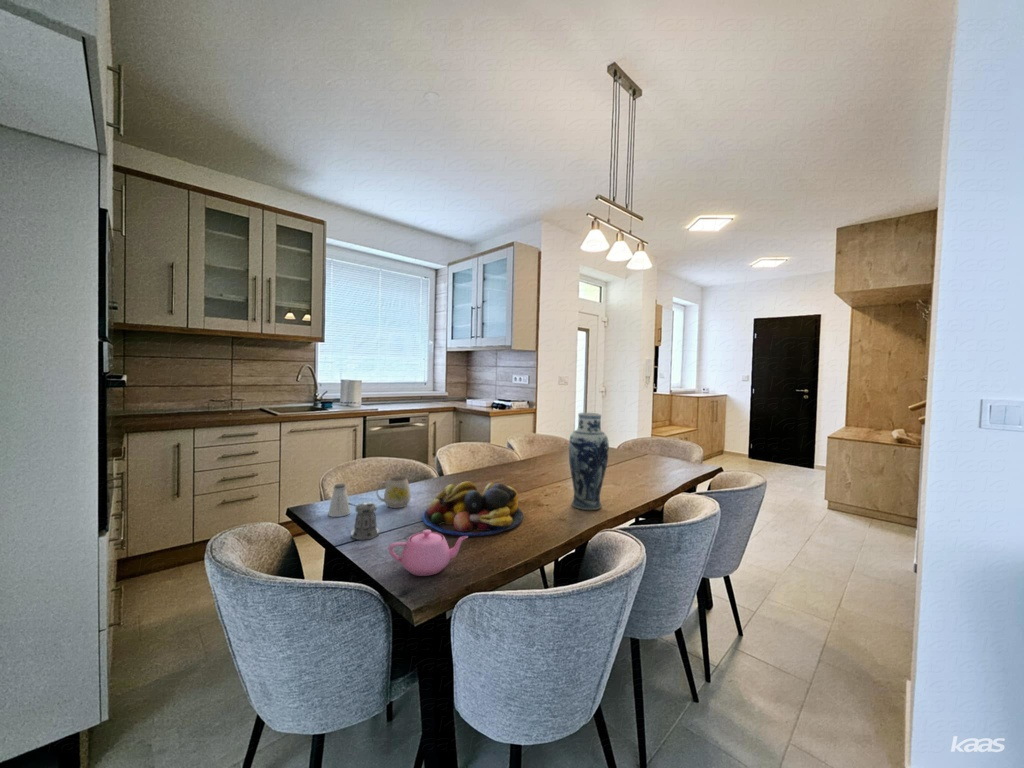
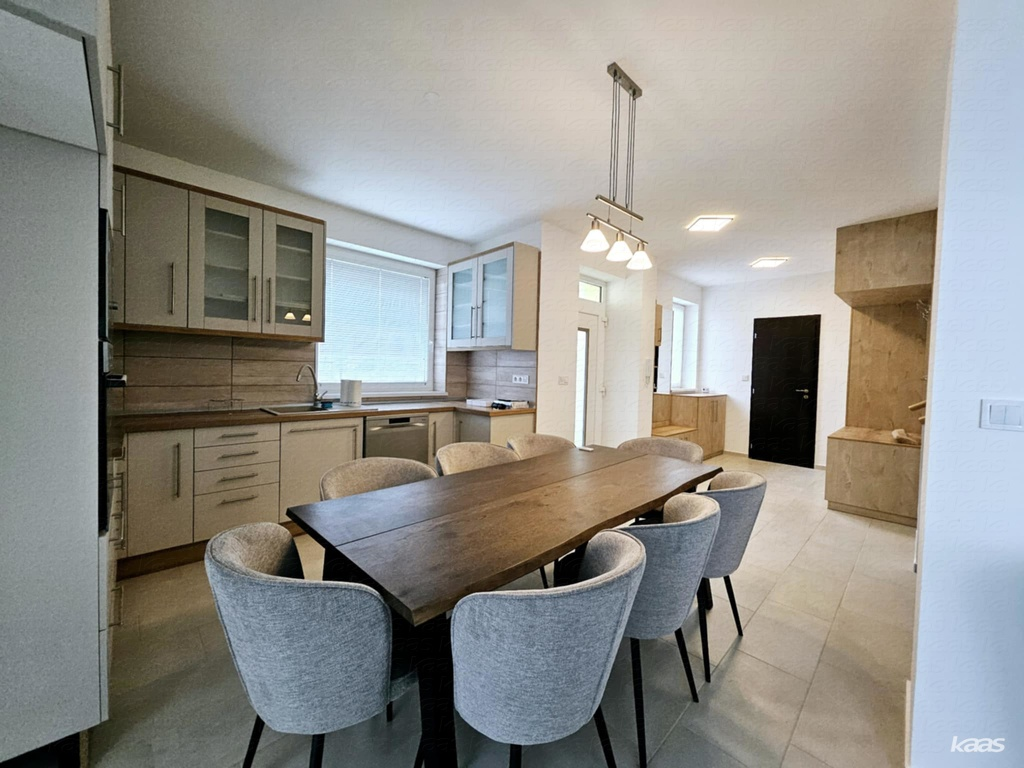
- teapot (429, 549)
- saltshaker (339, 499)
- pepper shaker (363, 517)
- vase (588, 459)
- mug (393, 491)
- fruit bowl (473, 498)
